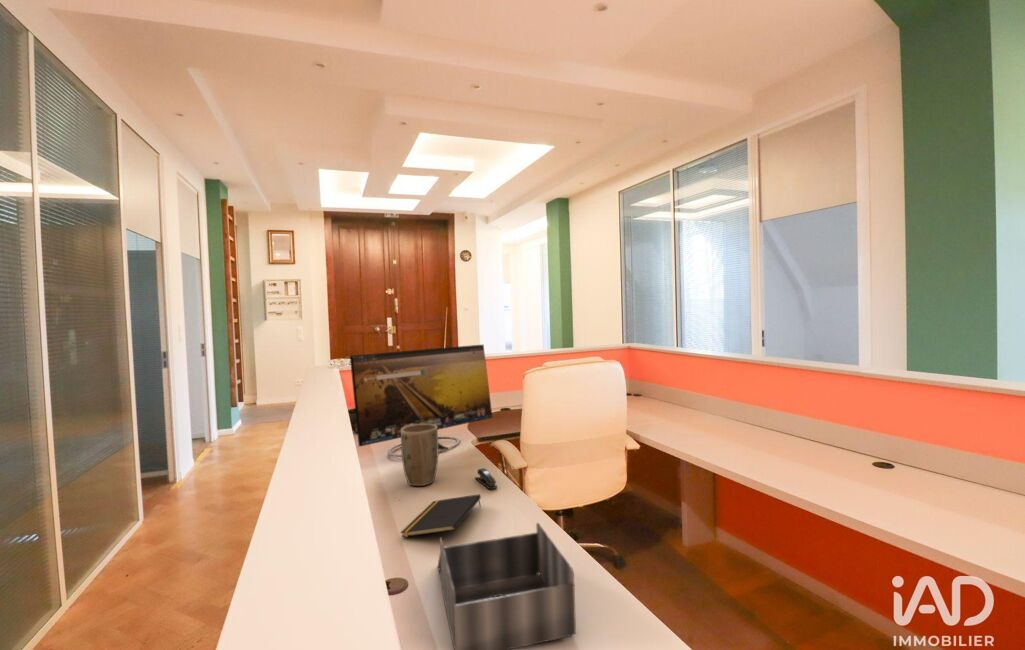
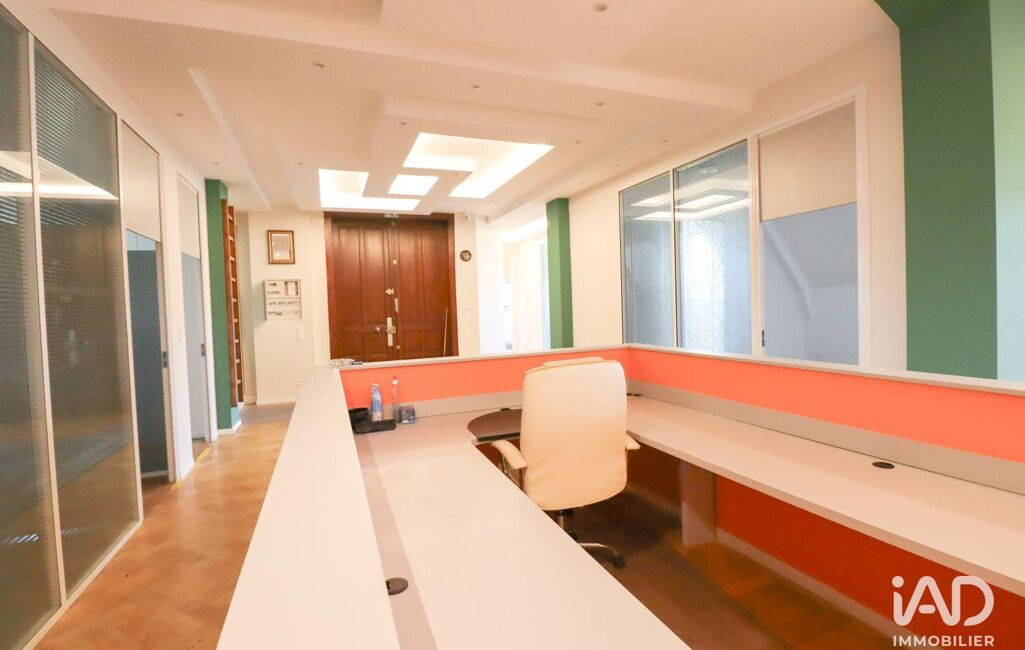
- desk organizer (496, 568)
- computer monitor (428, 399)
- plant pot (420, 454)
- stapler (486, 477)
- notepad (443, 514)
